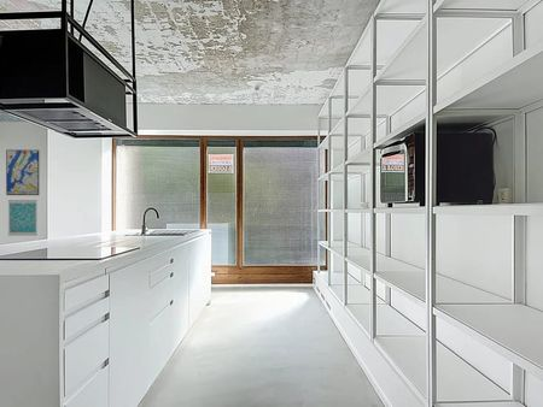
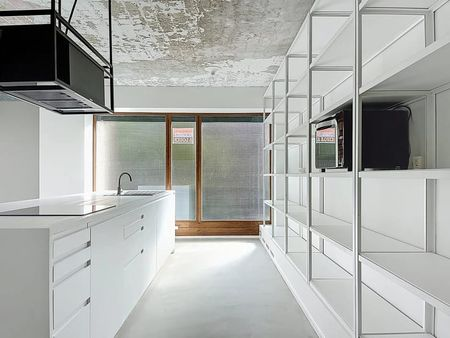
- wall art (22, 172)
- wall art (22, 217)
